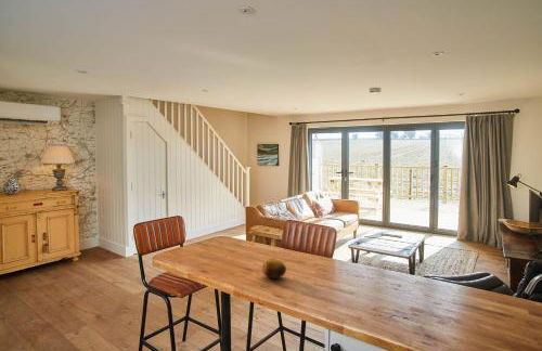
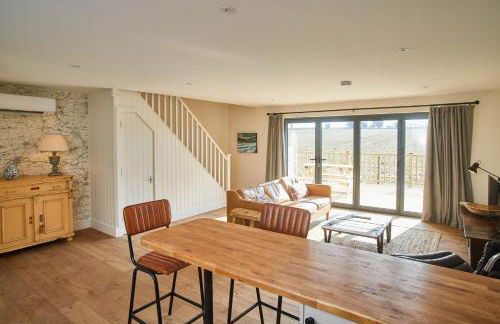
- fruit (273, 268)
